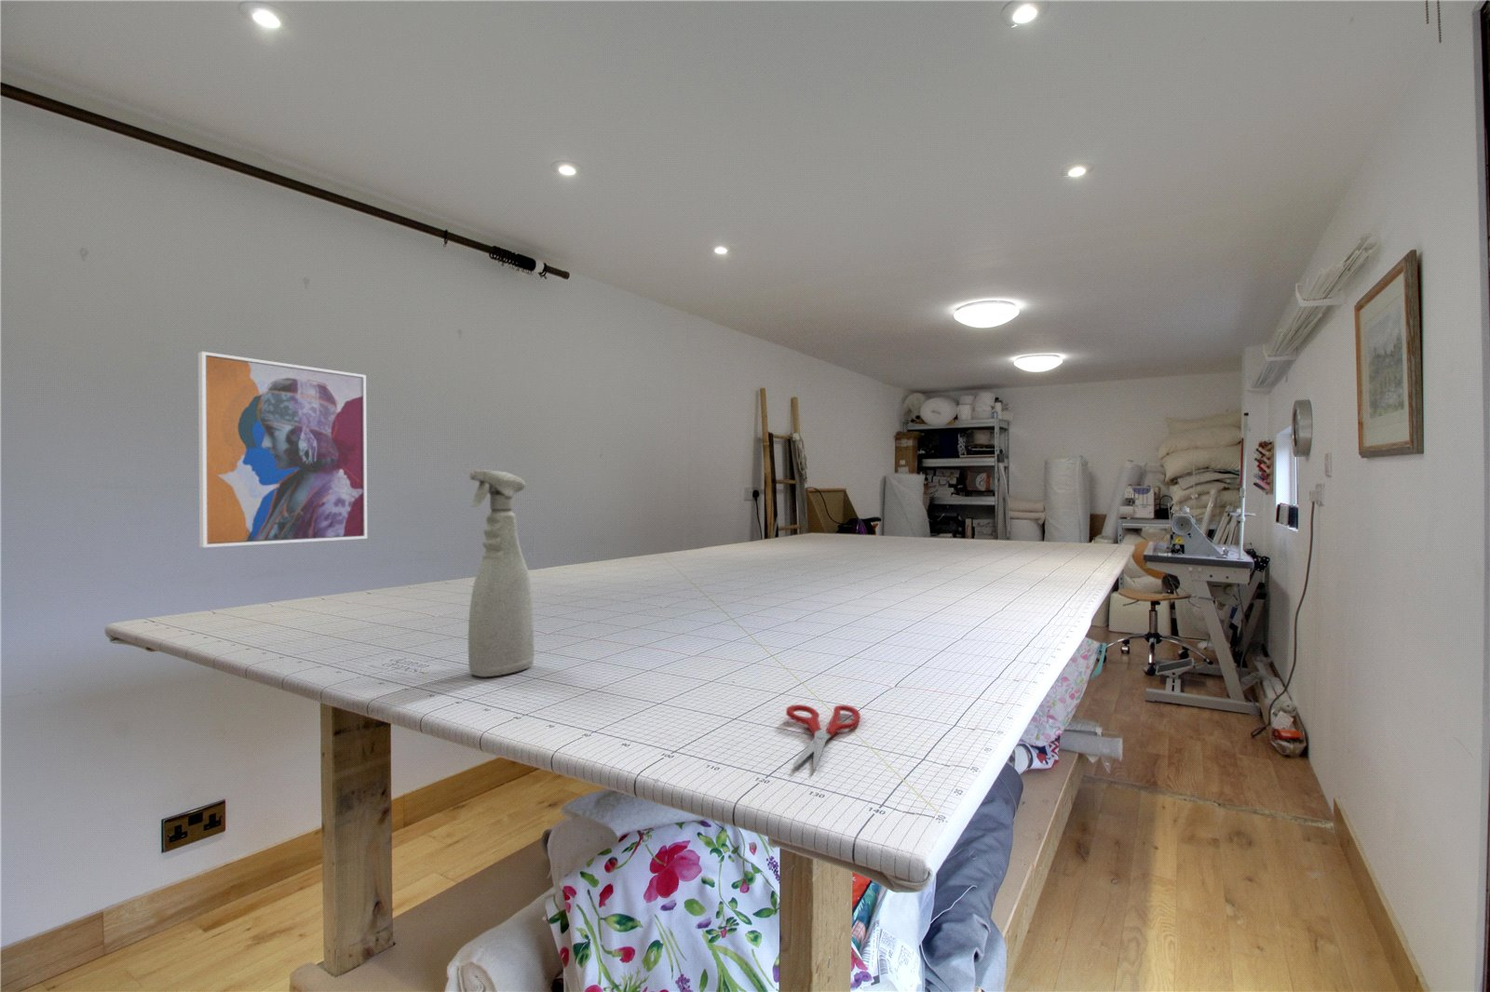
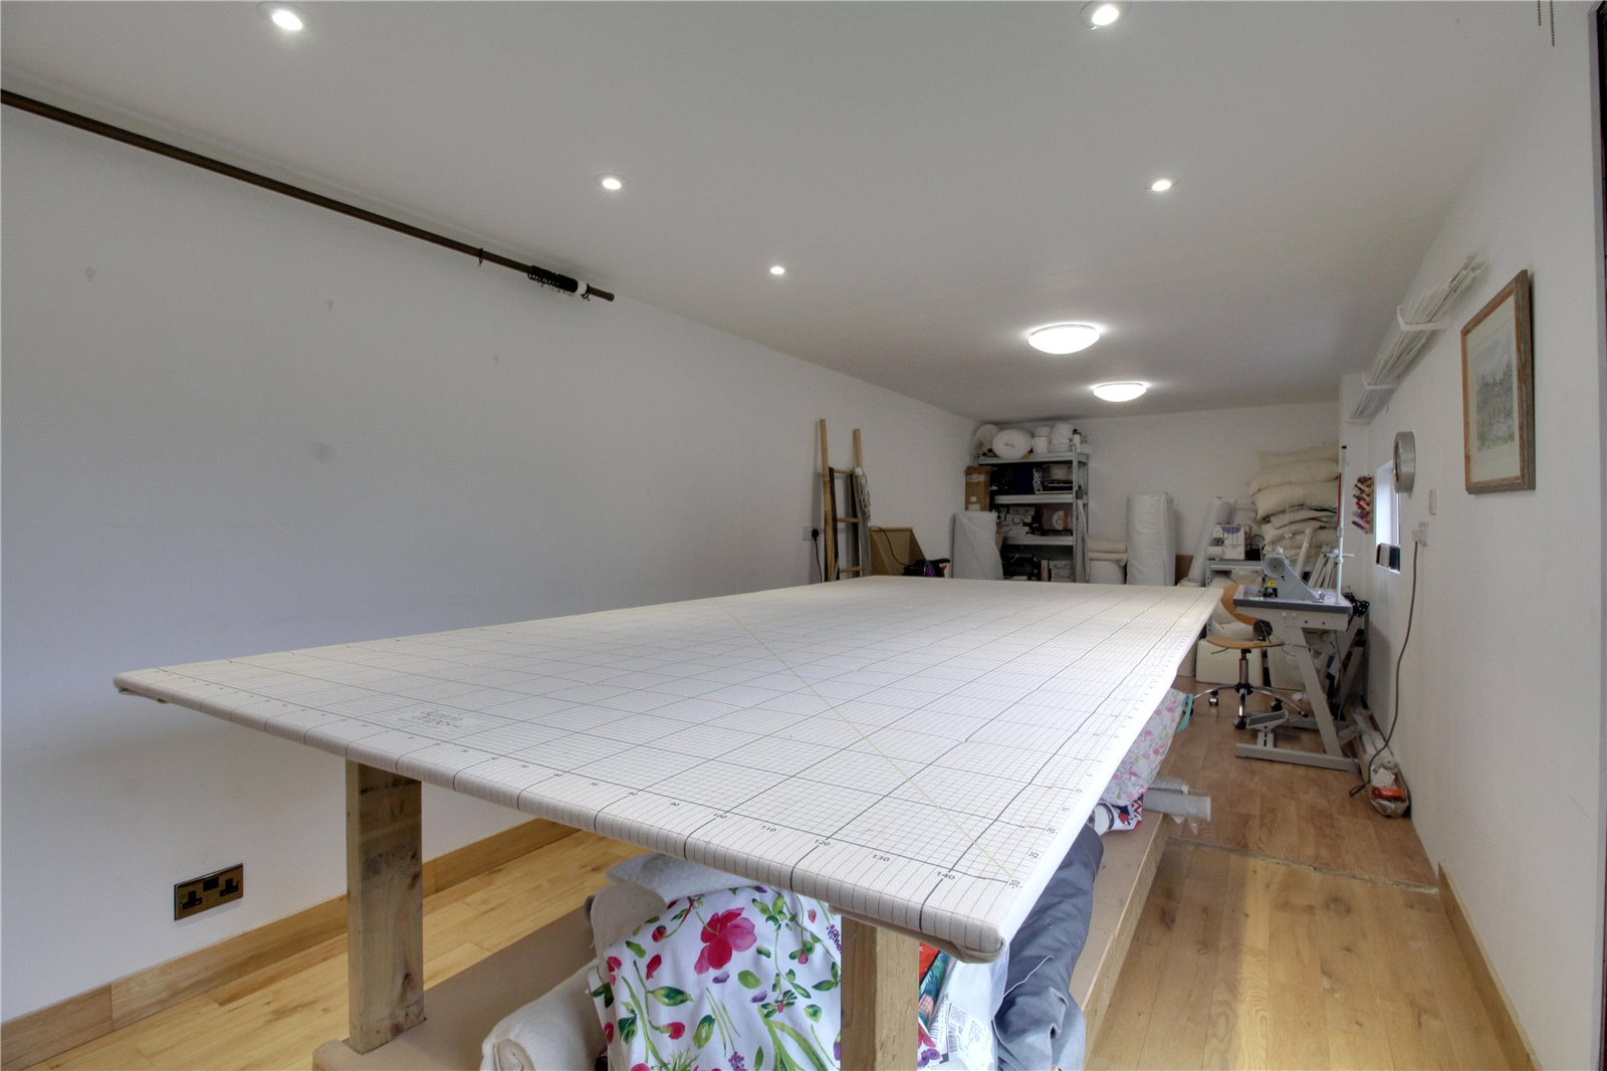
- wall art (289, 453)
- spray bottle (501, 569)
- scissors (815, 731)
